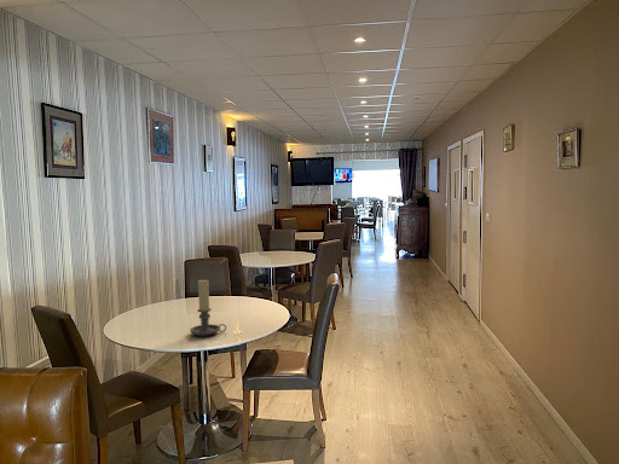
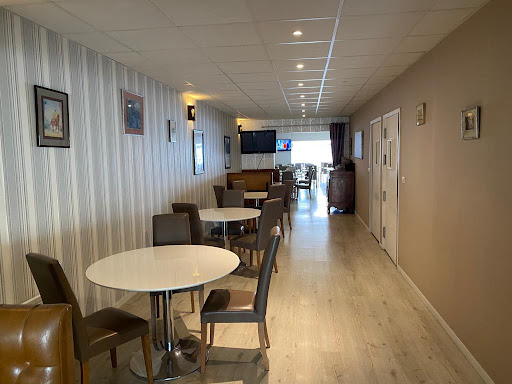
- candle holder (207, 306)
